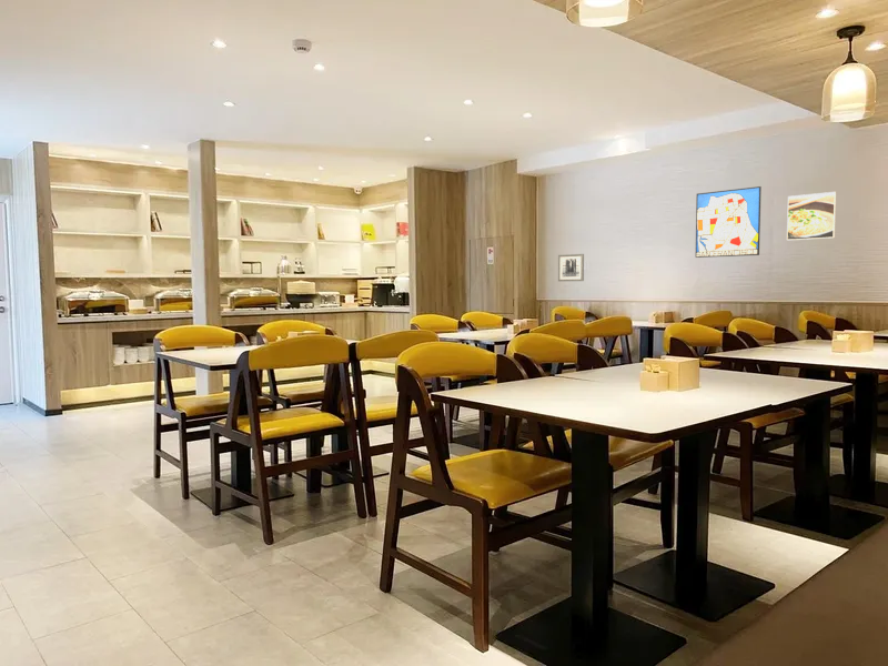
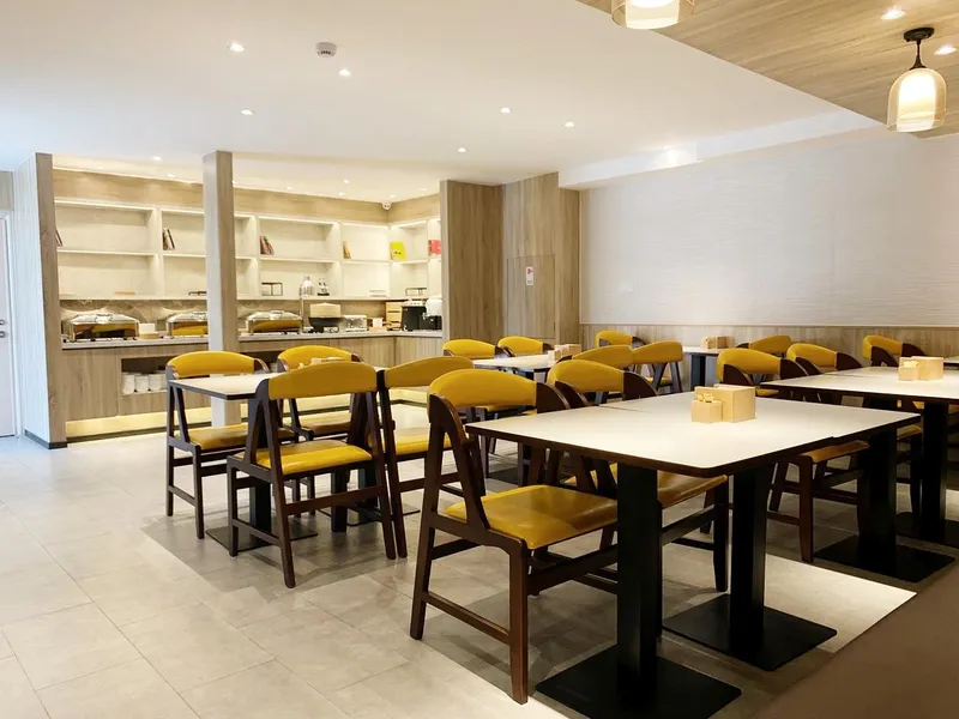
- wall art (726, 223)
- wall art (571, 268)
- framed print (810, 216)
